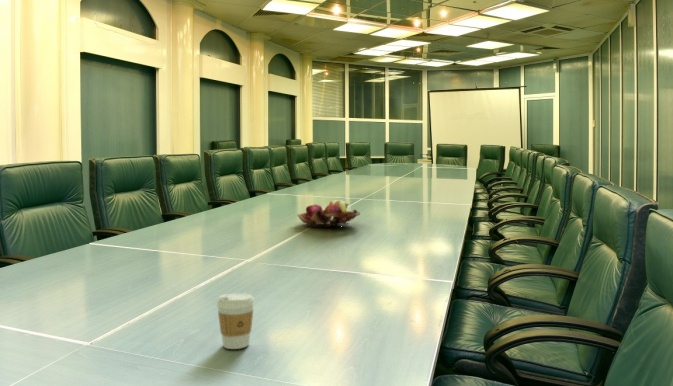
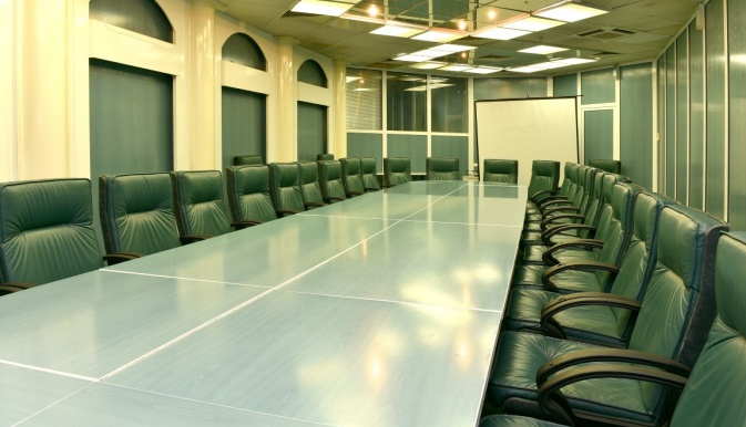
- coffee cup (236, 319)
- fruit basket (330, 212)
